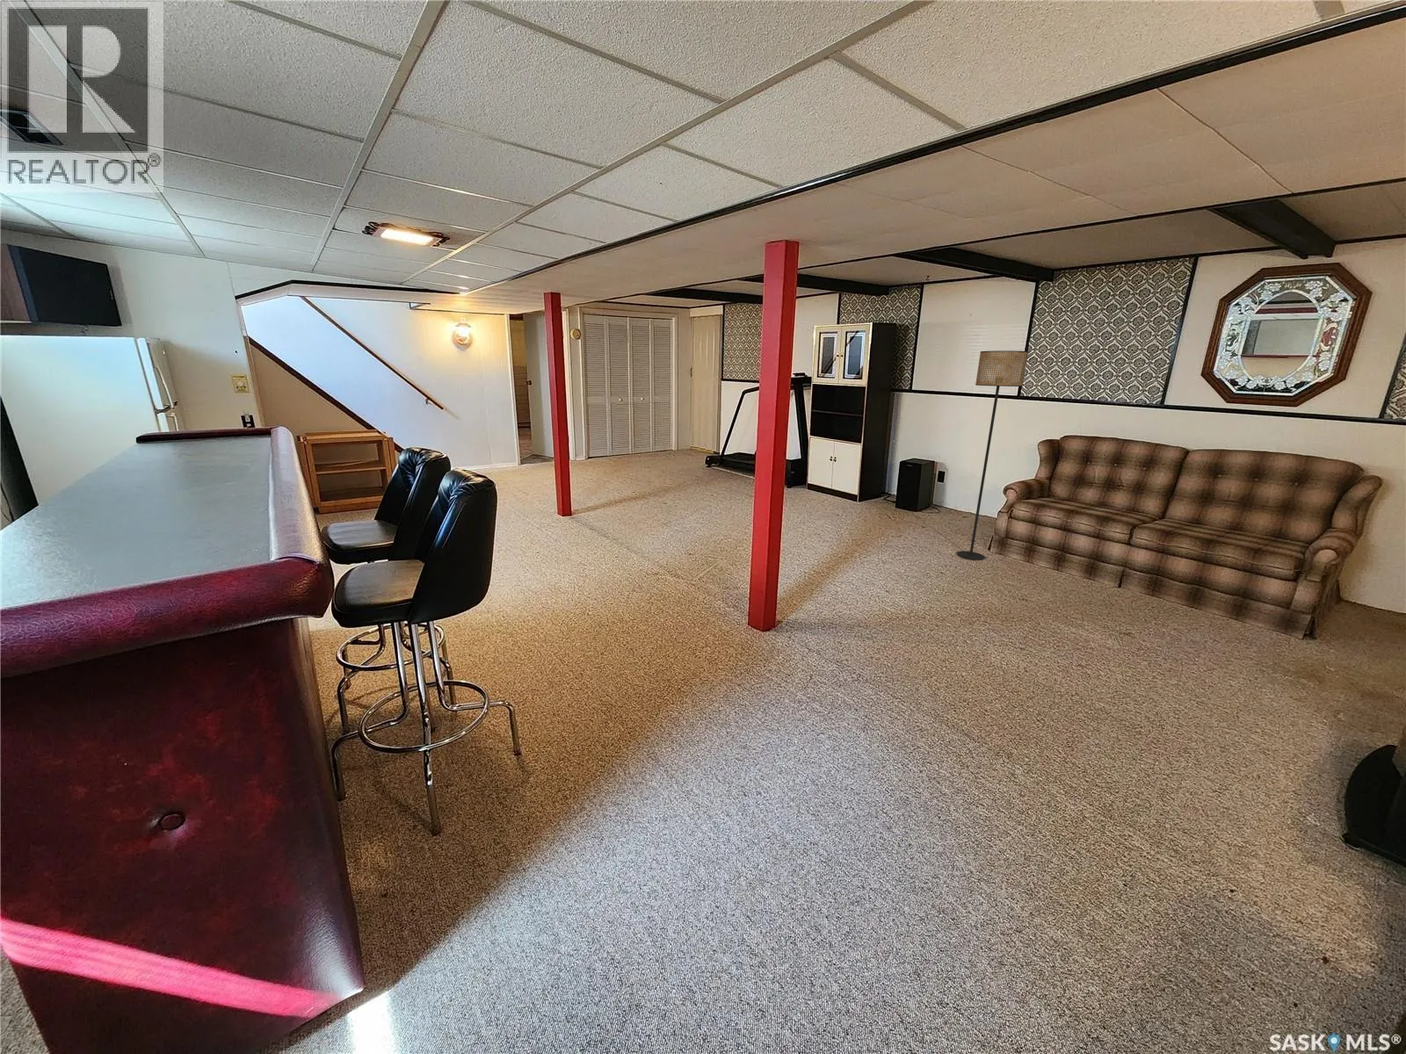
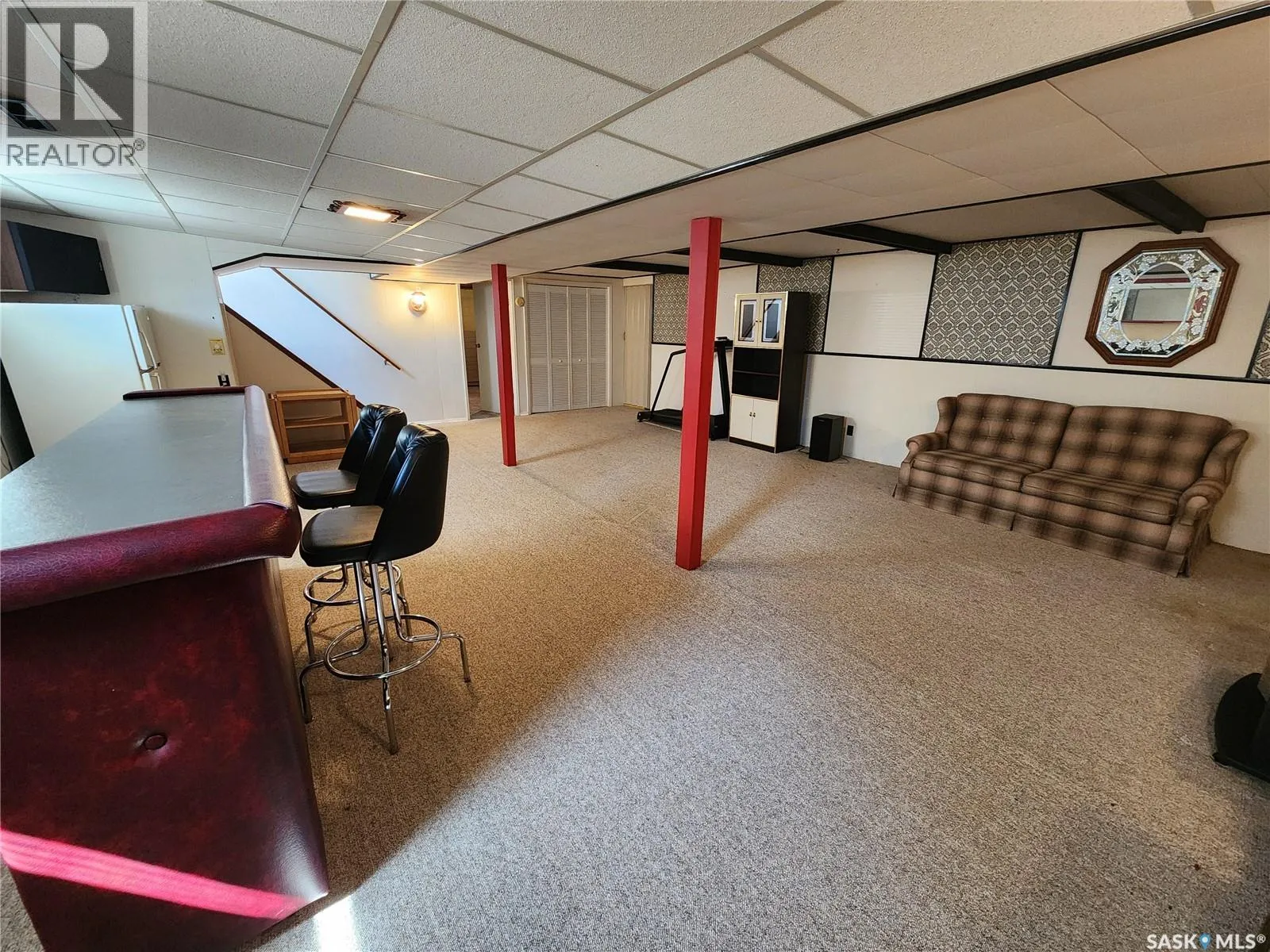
- floor lamp (986, 458)
